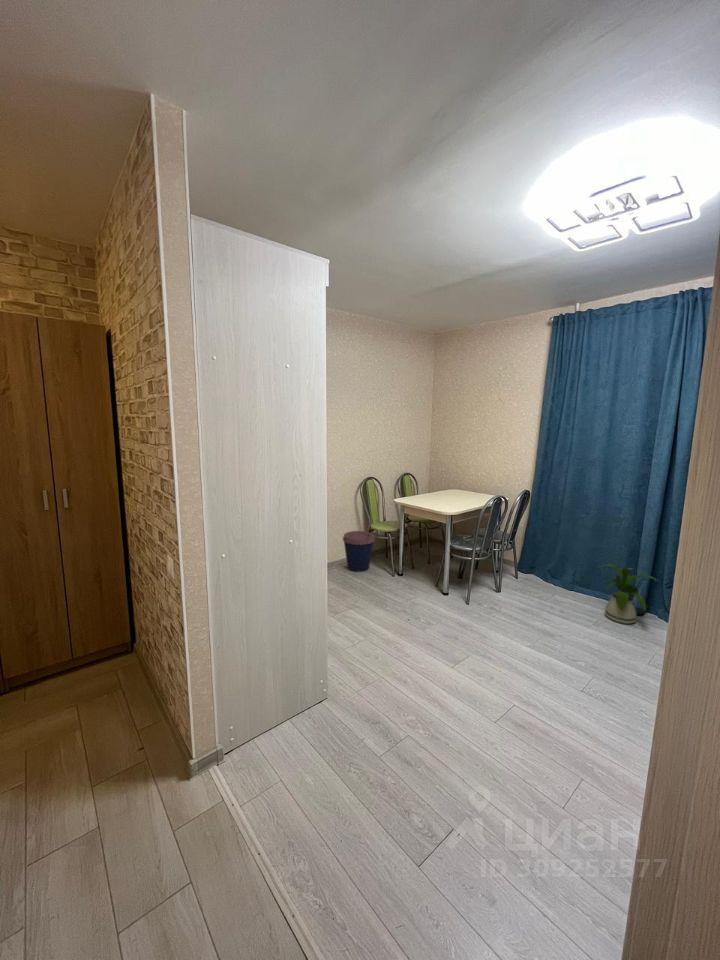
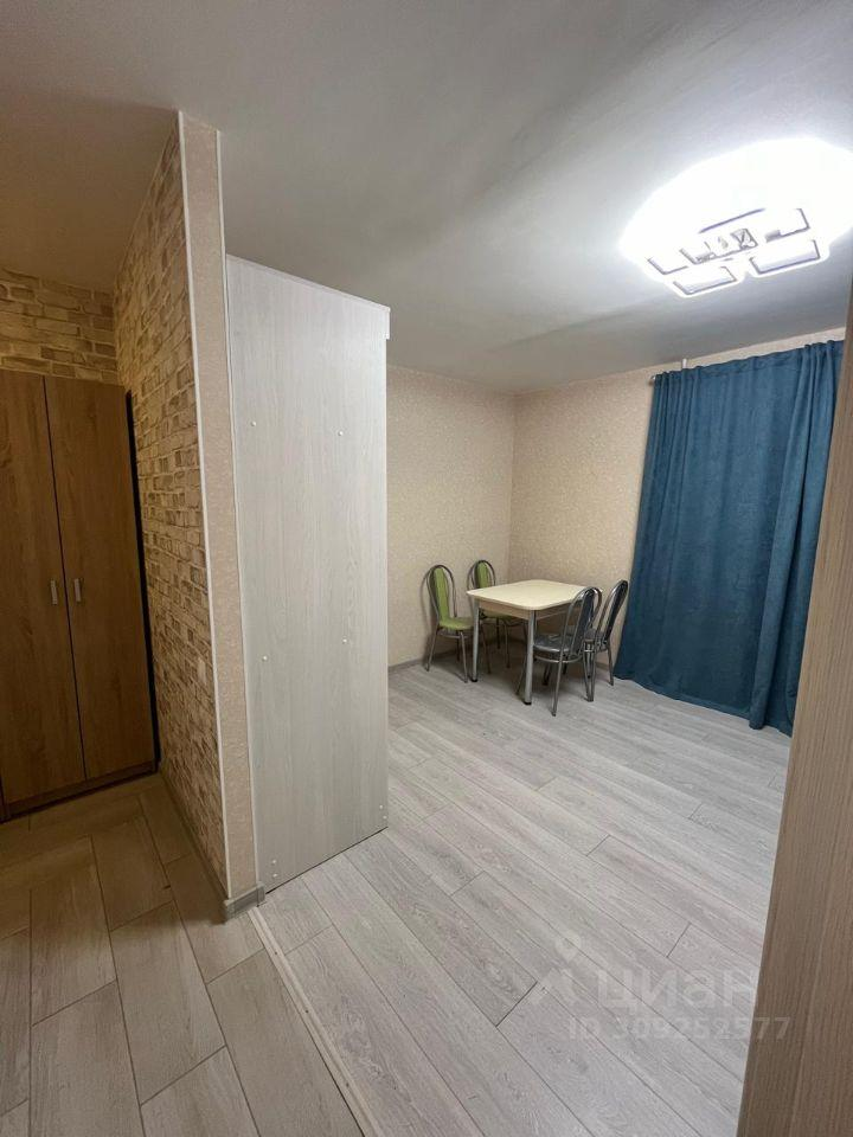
- coffee cup (358, 551)
- house plant (626, 589)
